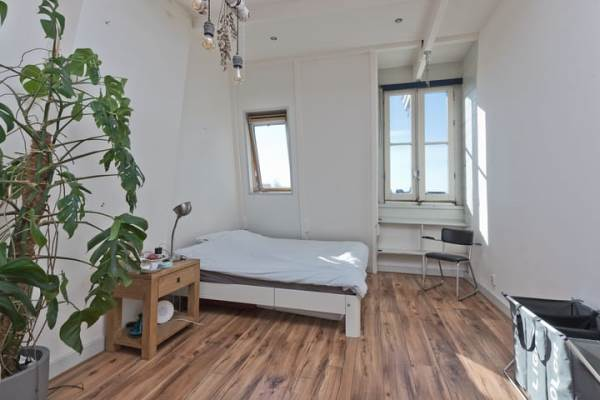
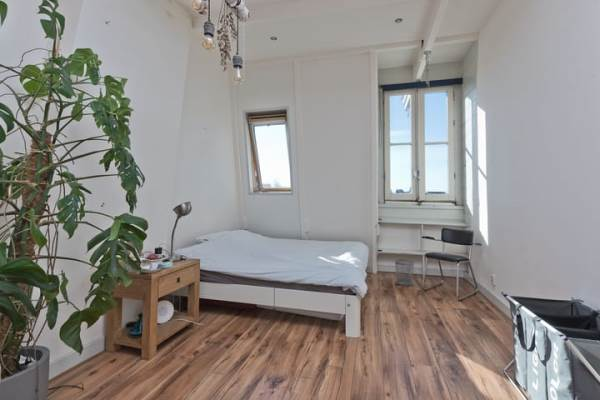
+ wastebasket (404, 272)
